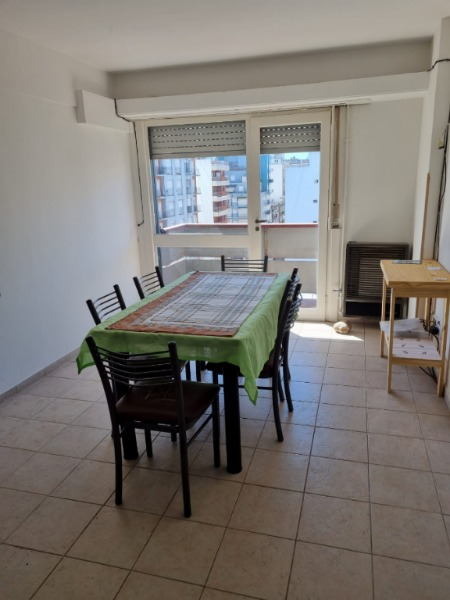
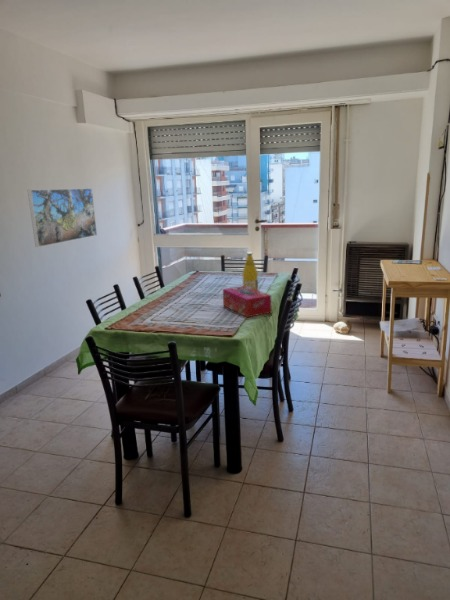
+ tissue box (246, 300)
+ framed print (66, 215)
+ bottle (250, 274)
